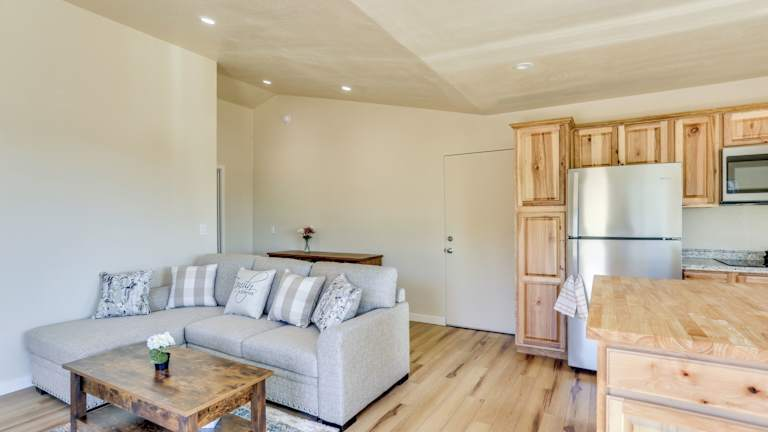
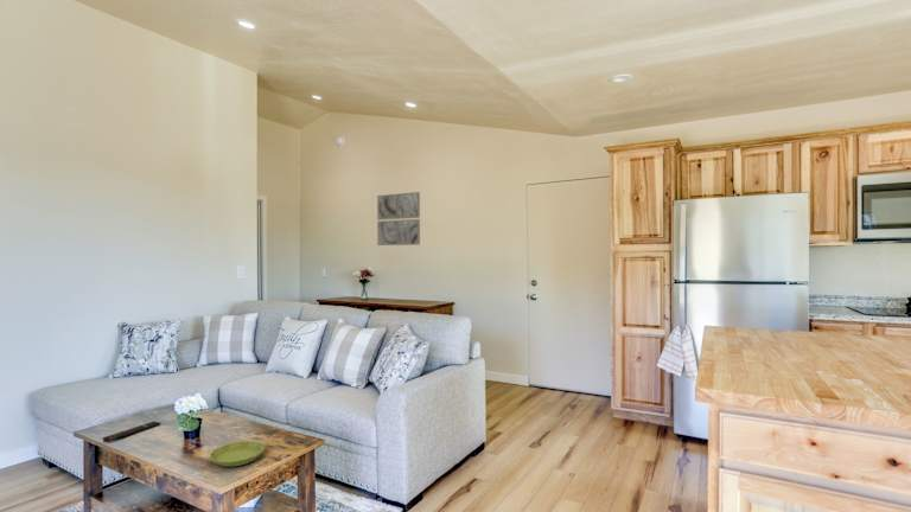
+ saucer (237, 454)
+ wall art (397, 218)
+ remote control (132, 431)
